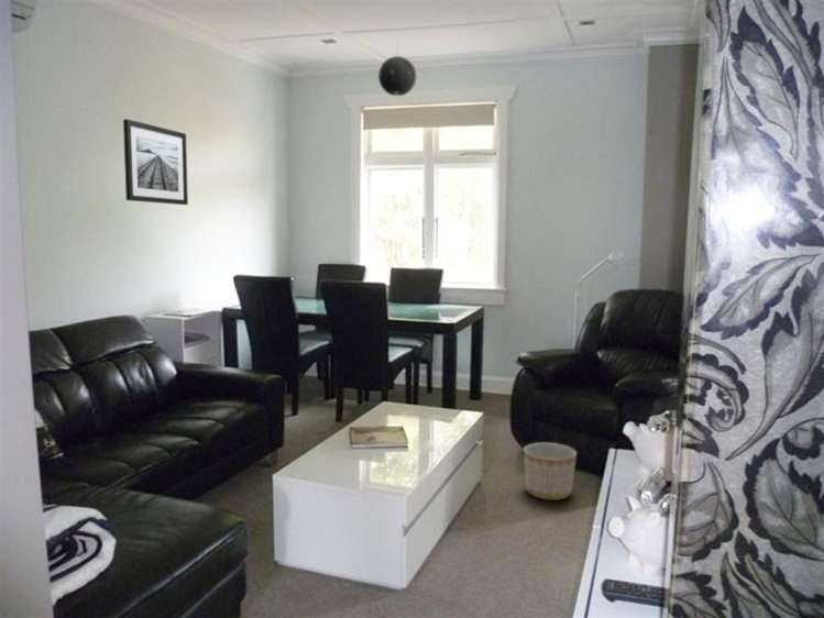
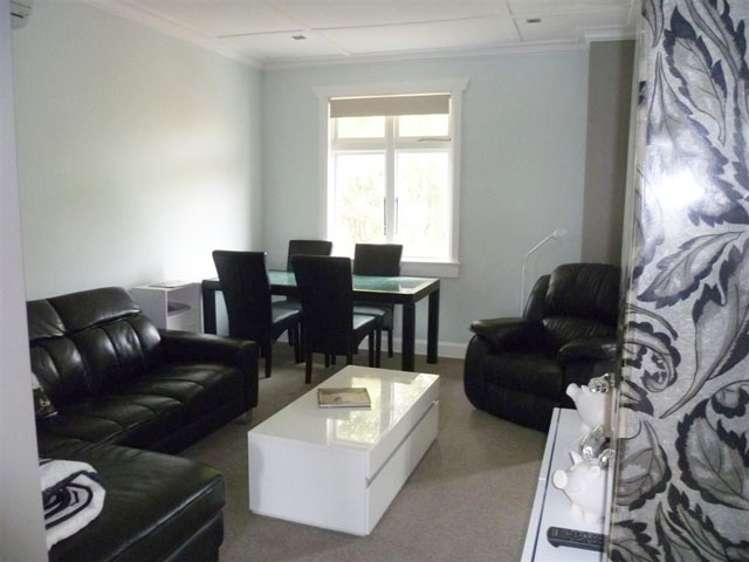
- wall art (157, 165)
- planter (549, 471)
- pendant light (397, 67)
